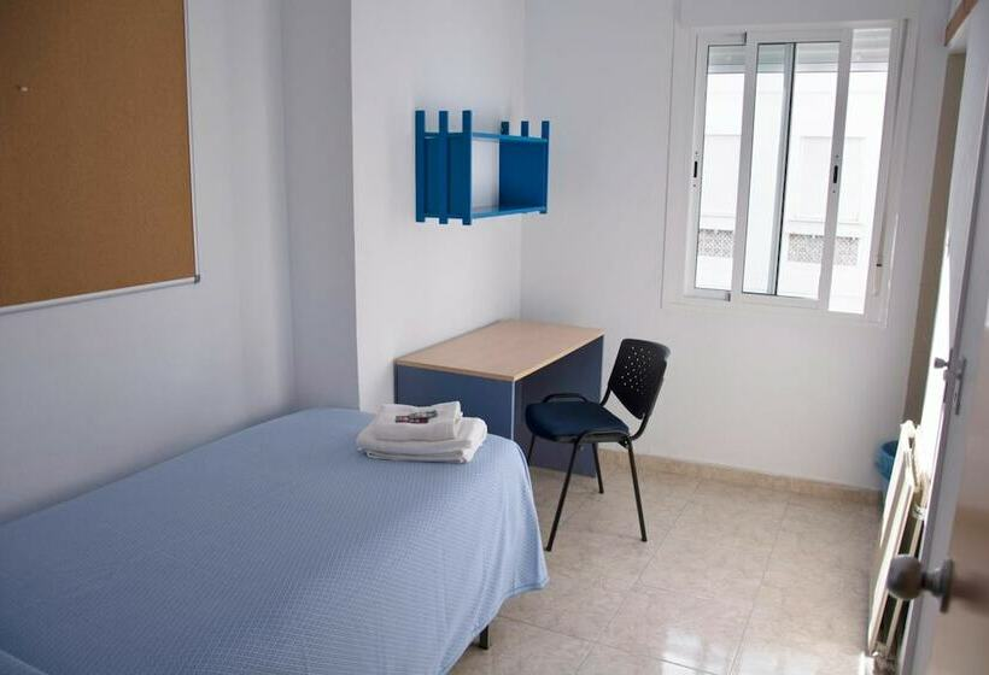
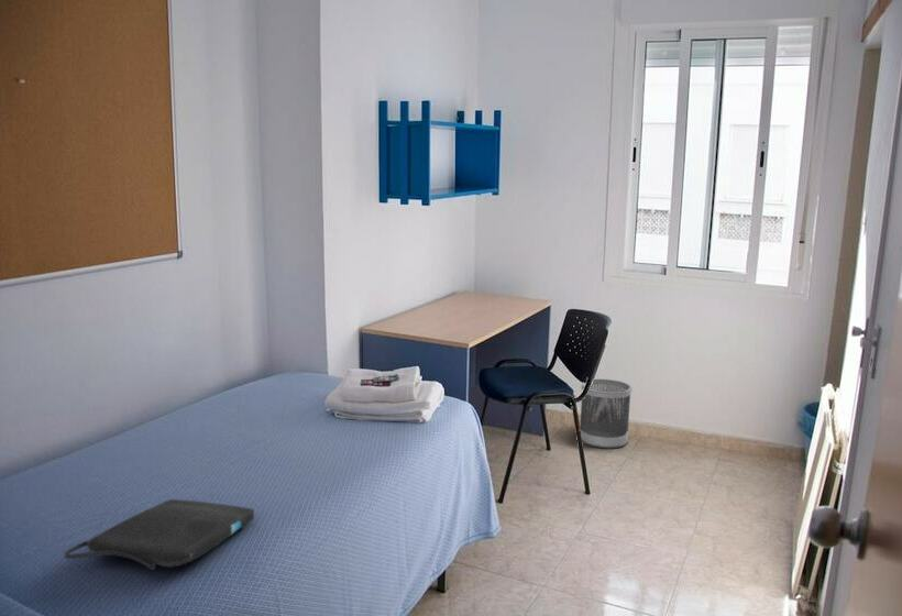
+ wastebasket (604, 413)
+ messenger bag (168, 534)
